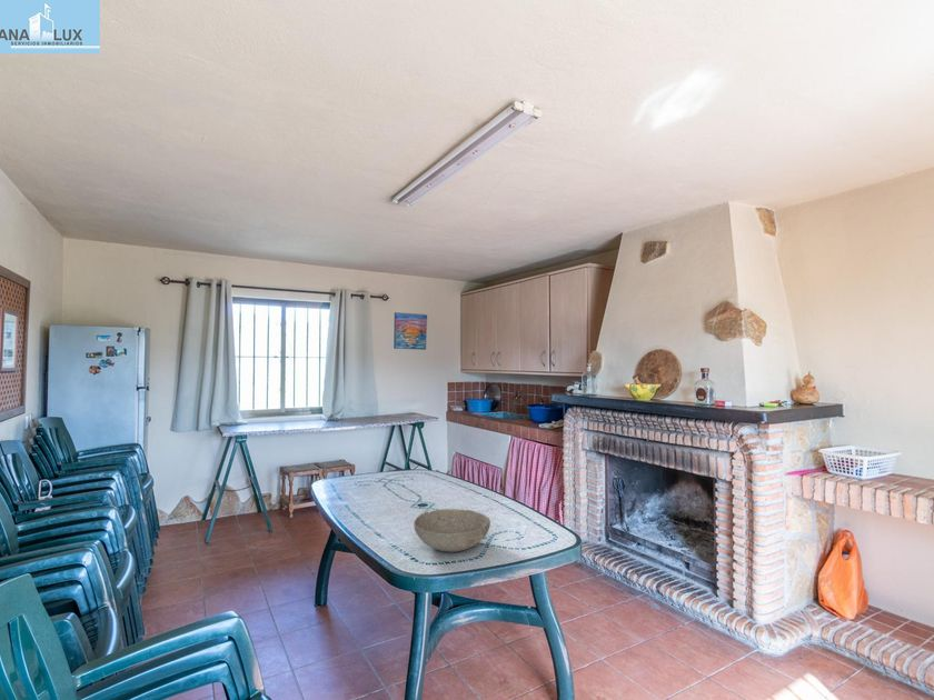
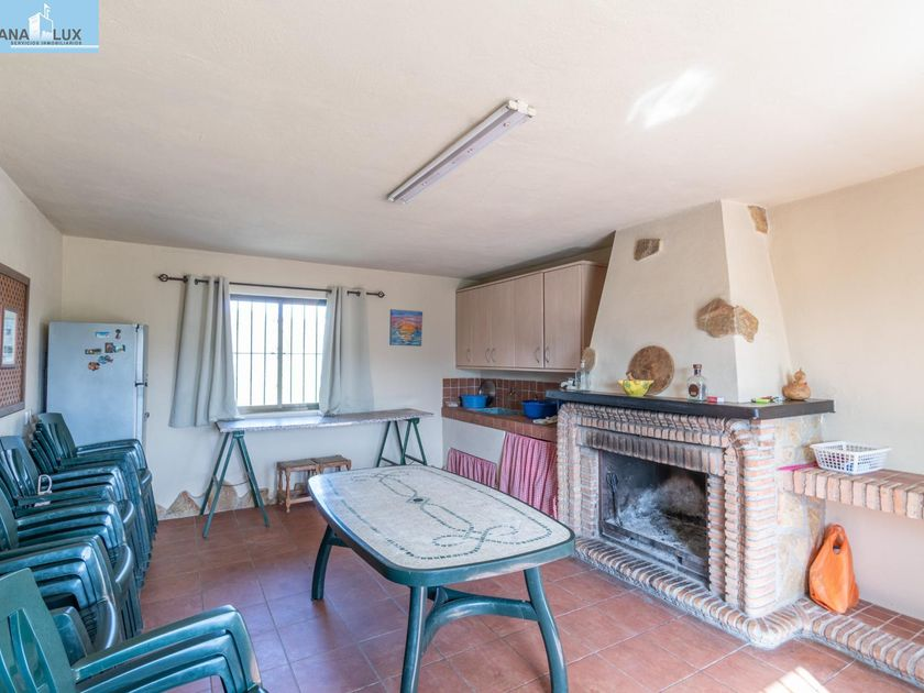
- bowl (451, 532)
